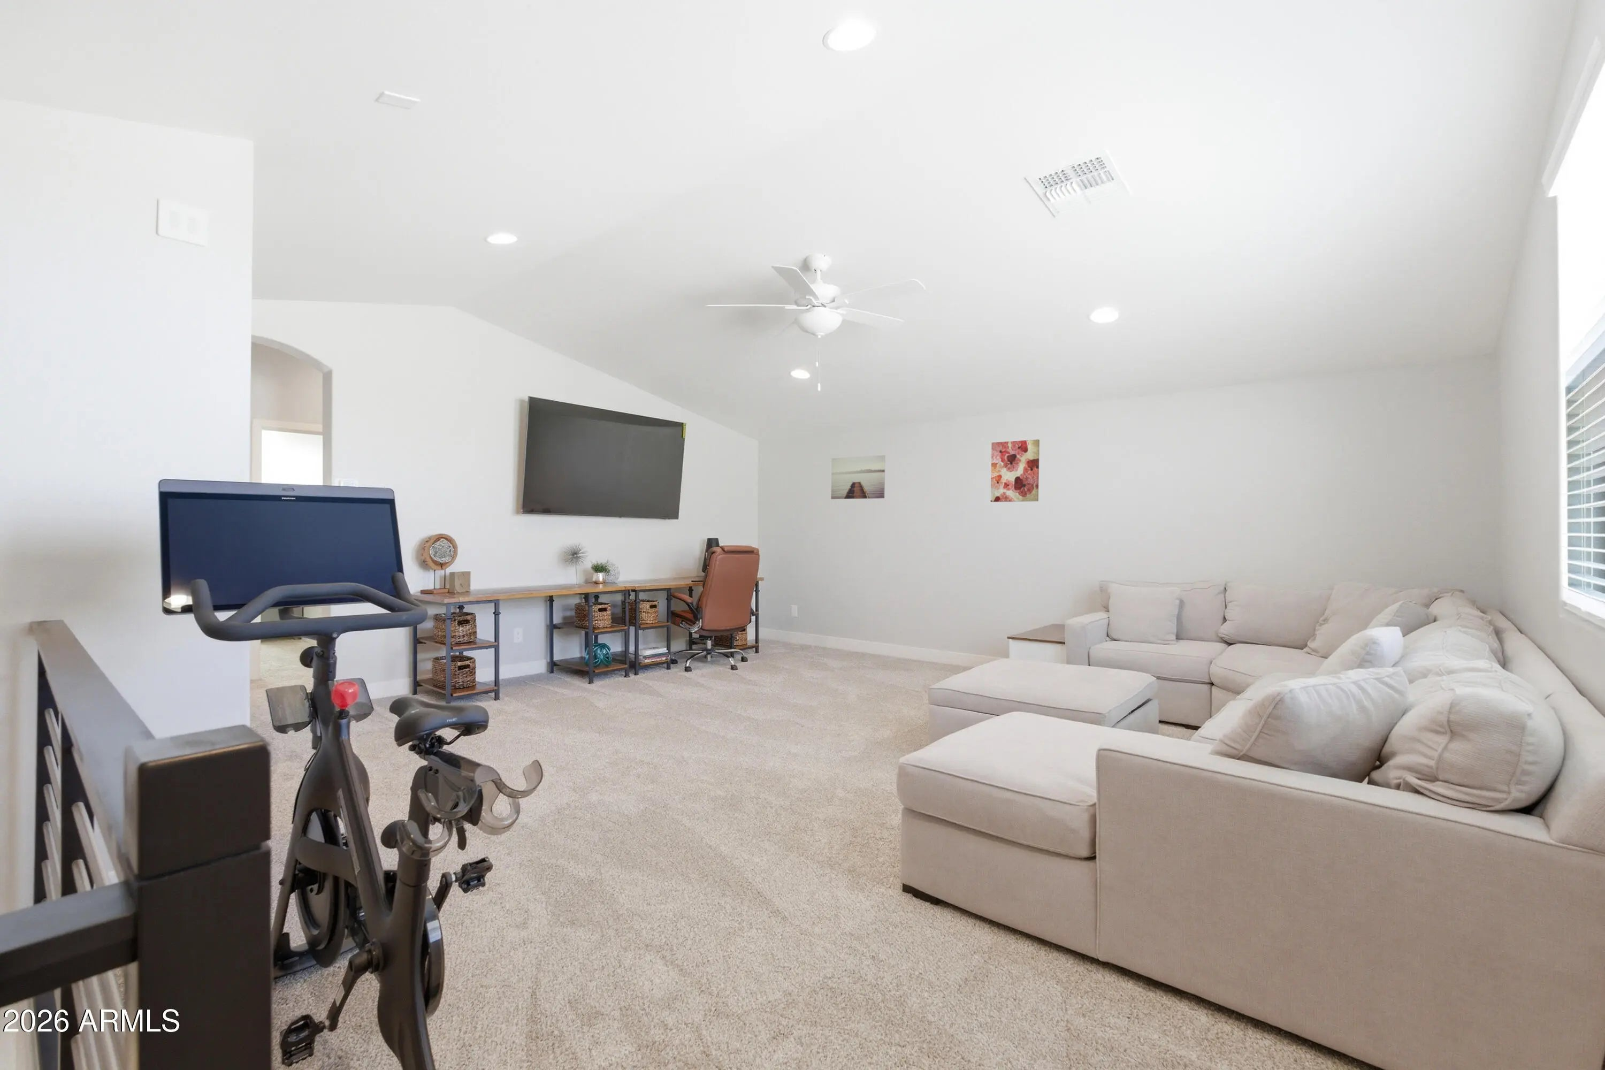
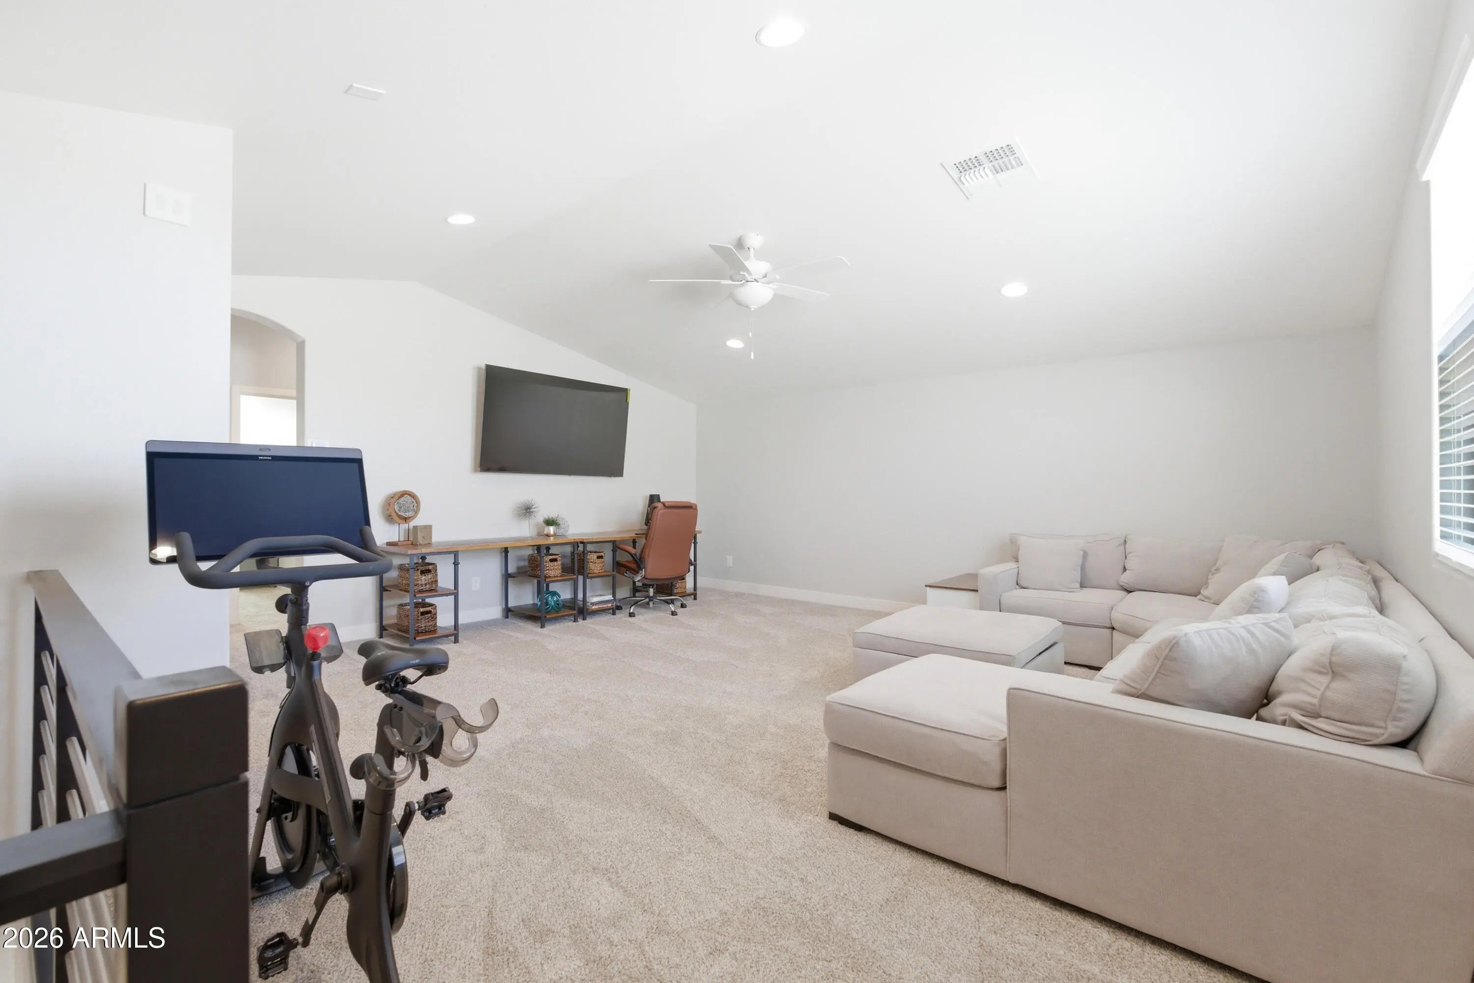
- wall art (857, 478)
- wall art (1014, 472)
